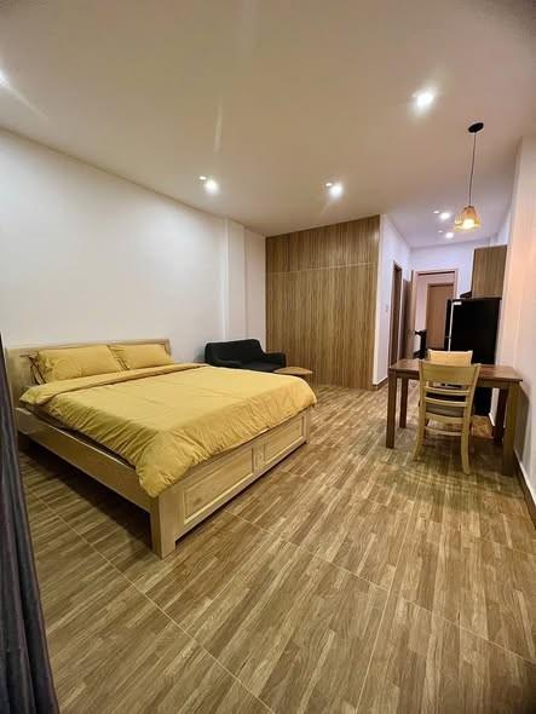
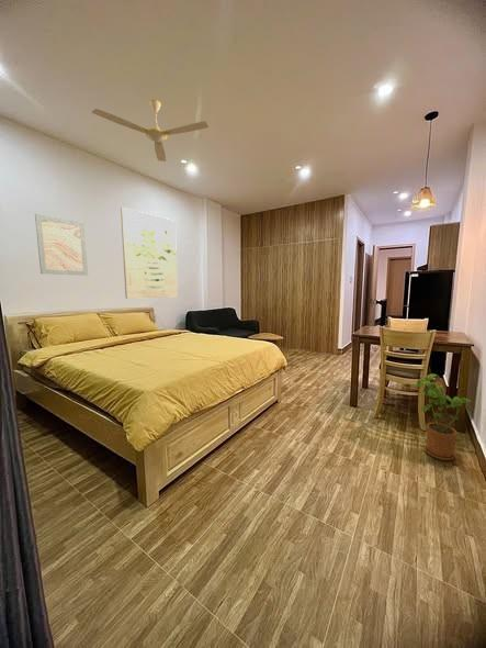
+ wall art (151, 257)
+ house plant (440, 414)
+ ceiling fan (152, 127)
+ wall art (63, 247)
